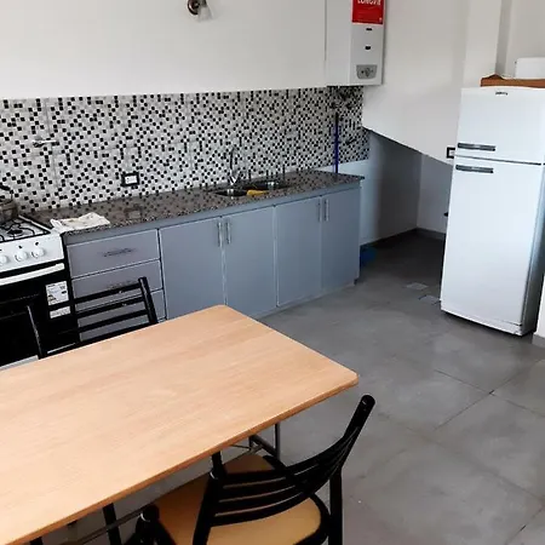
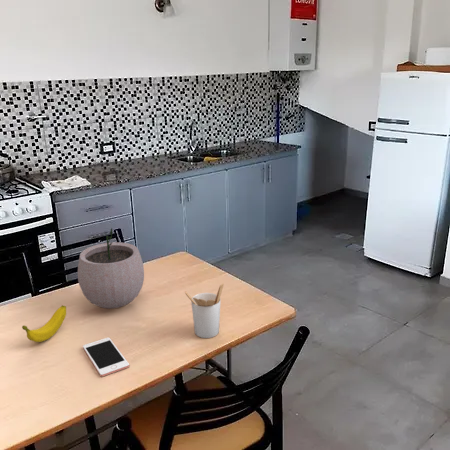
+ plant pot (110, 267)
+ banana (45, 324)
+ cell phone (105, 355)
+ utensil holder (205, 311)
